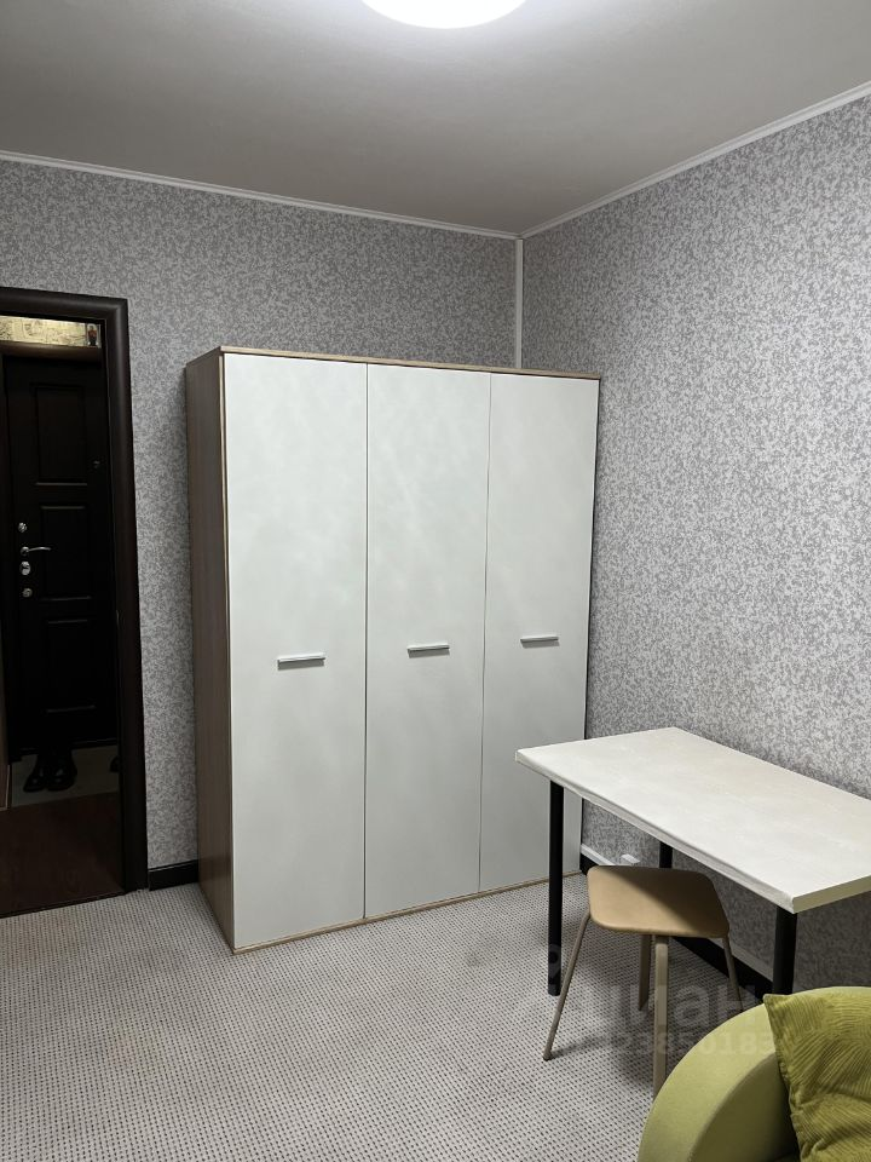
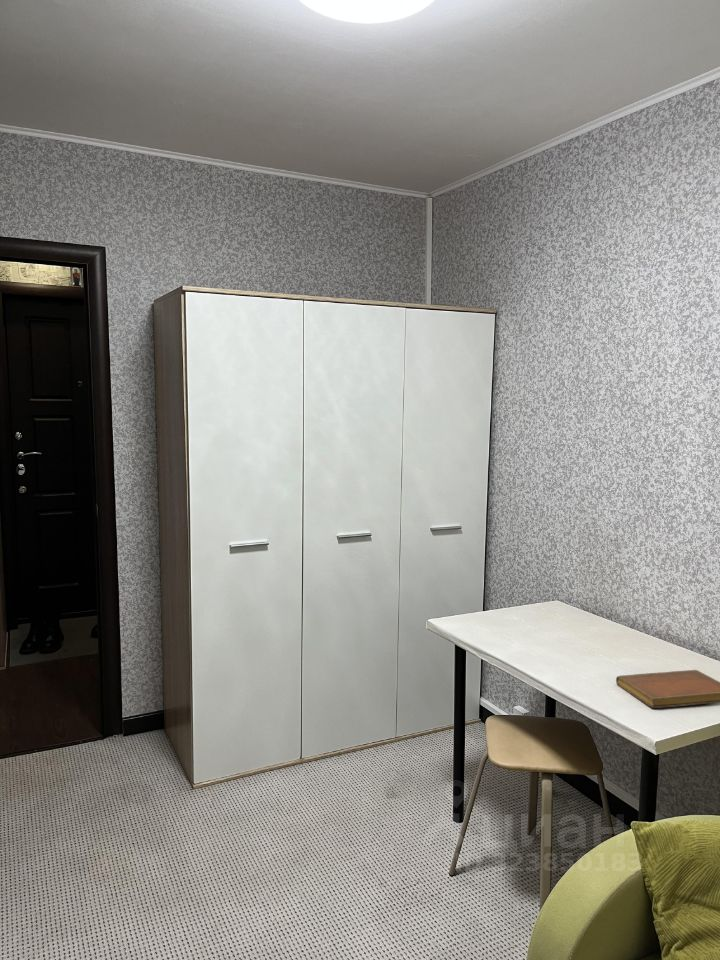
+ notebook (674, 687)
